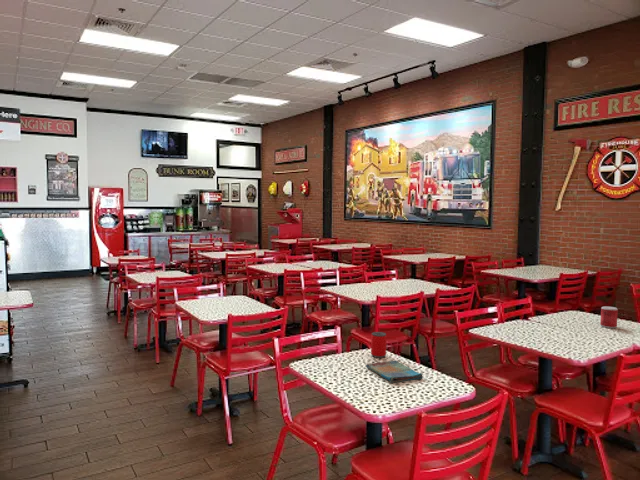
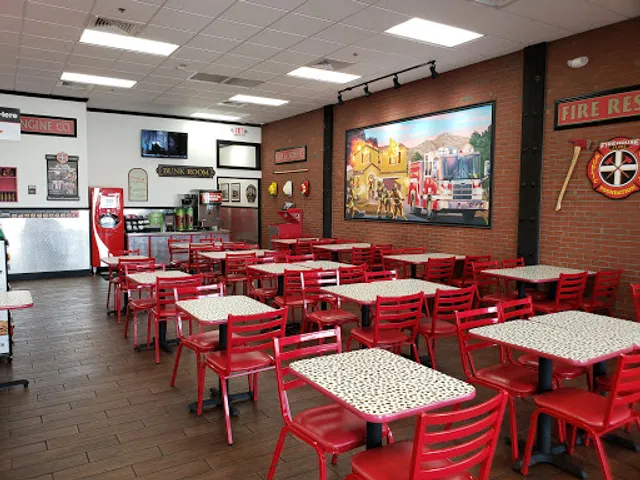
- dish towel (393, 370)
- beverage can (378, 344)
- beverage can (609, 317)
